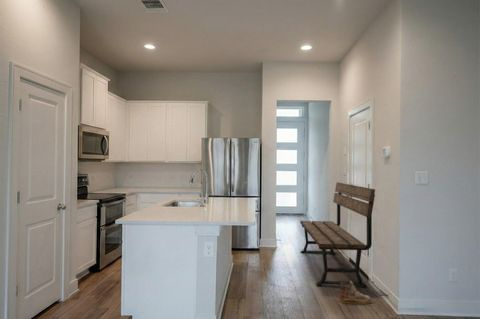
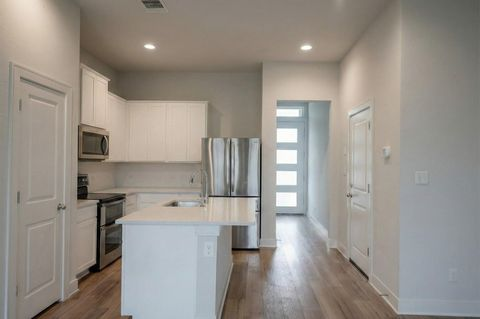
- shoe (355, 290)
- bench (331, 225)
